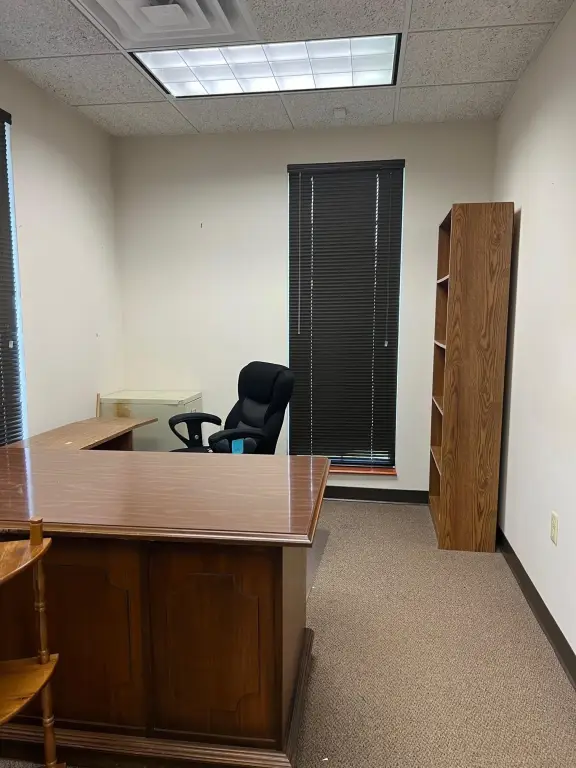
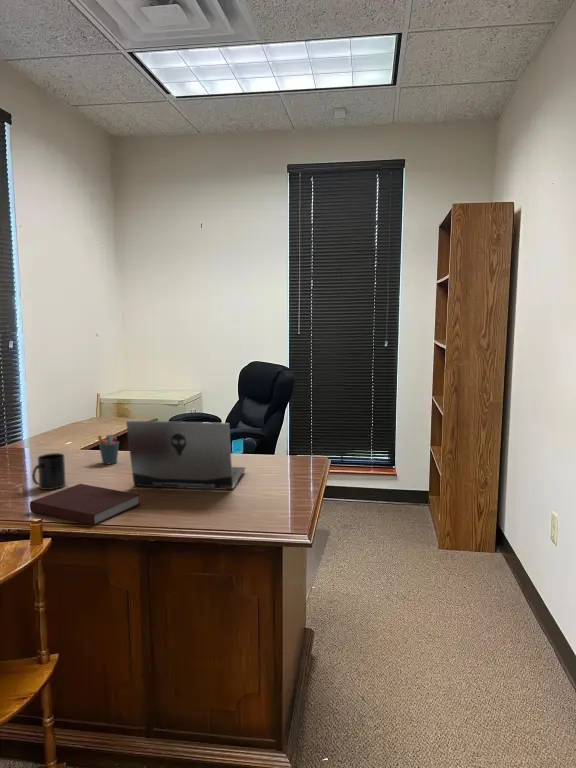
+ notebook (86, 502)
+ mug (47, 472)
+ laptop computer (189, 447)
+ pen holder (108, 447)
